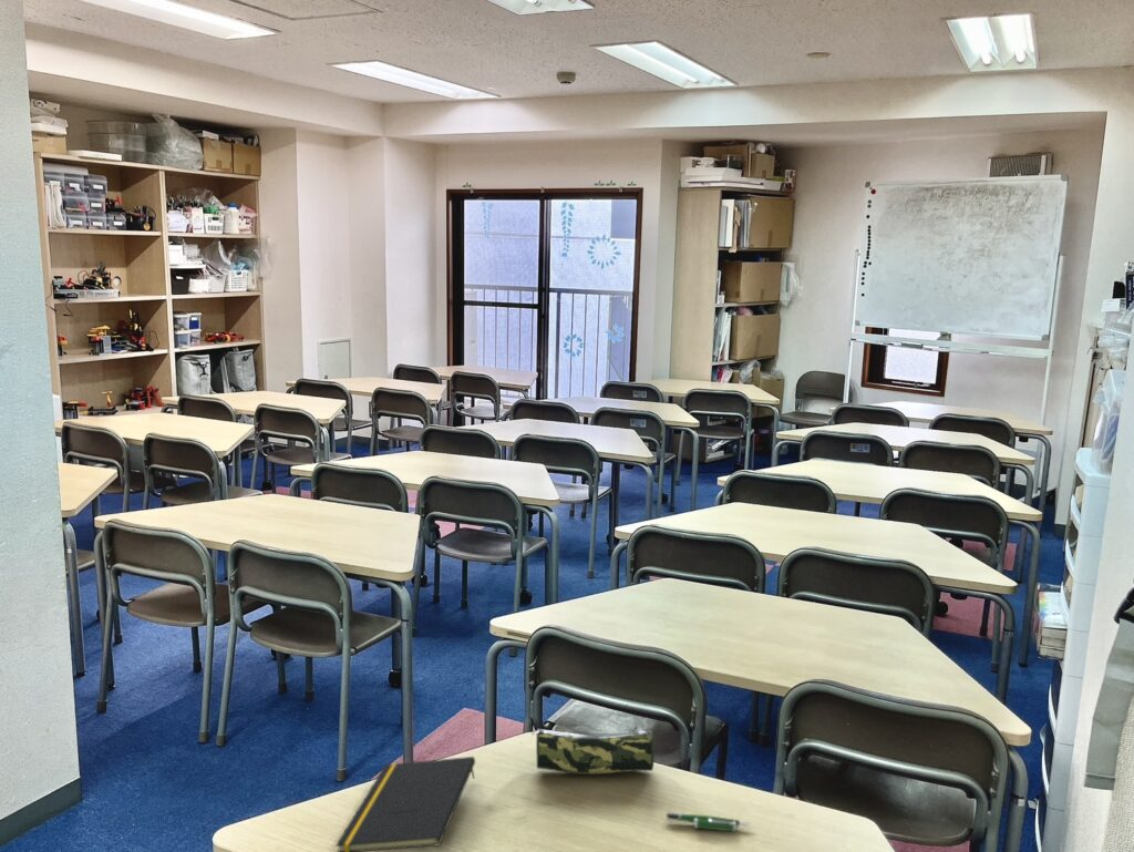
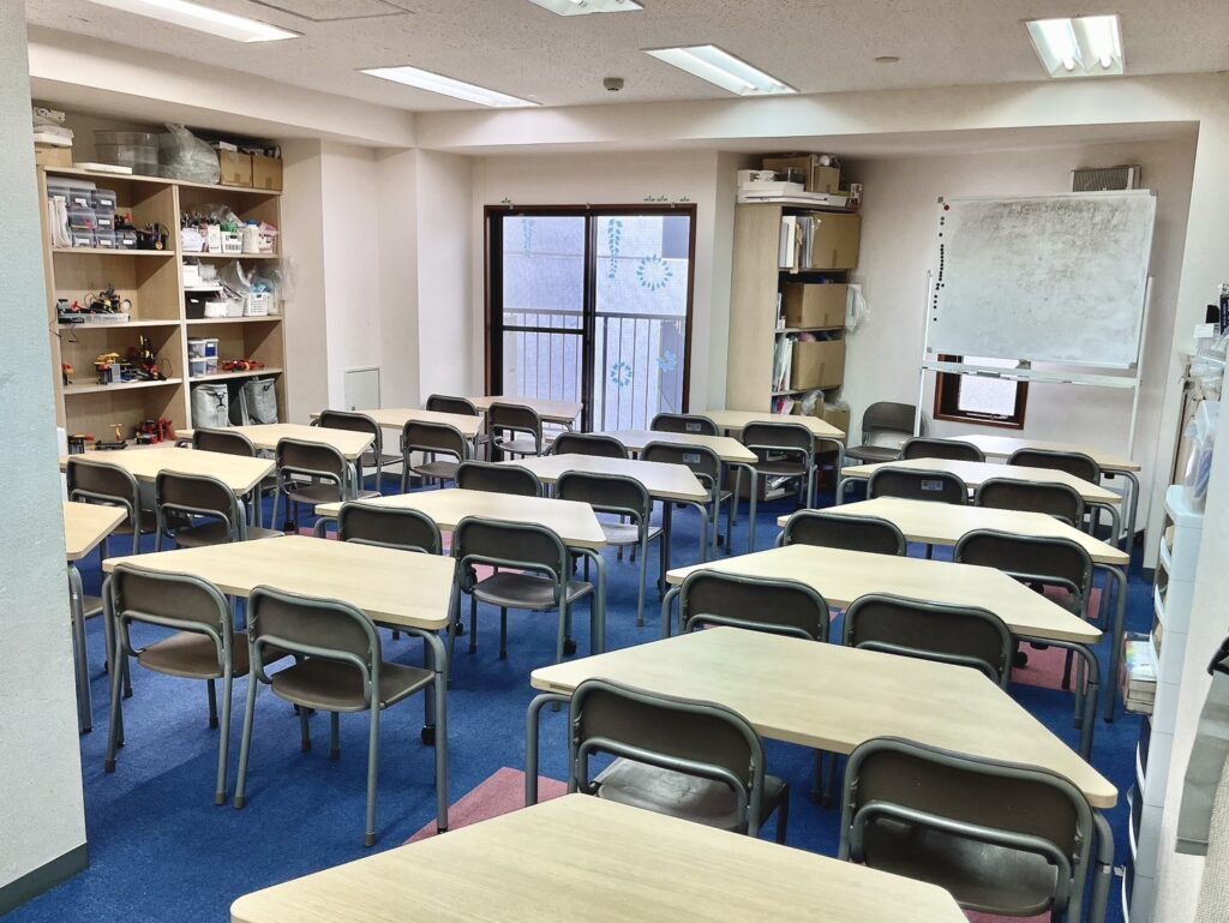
- notepad (410, 801)
- pen (709, 821)
- pencil case (591, 750)
